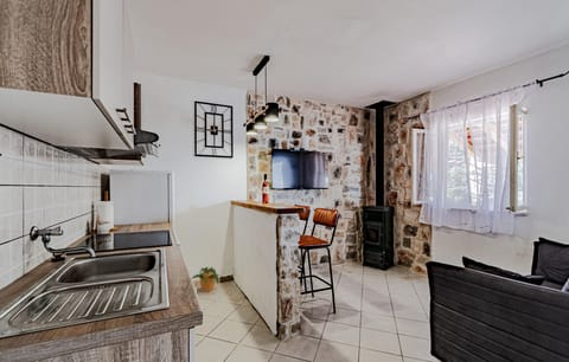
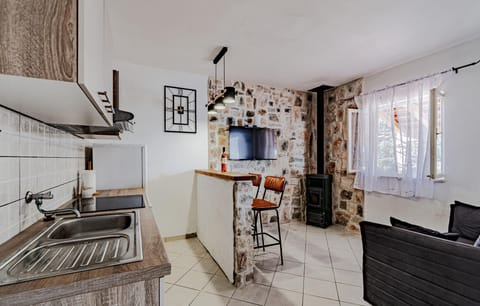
- potted plant (205, 278)
